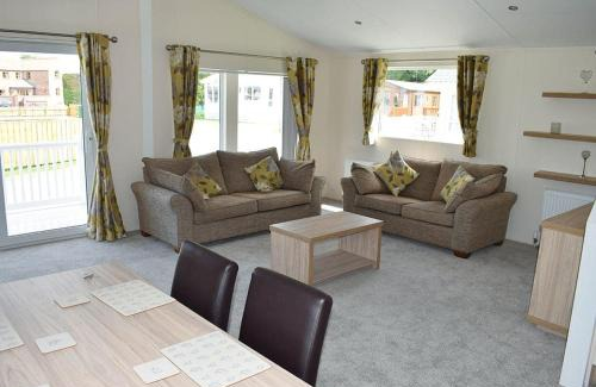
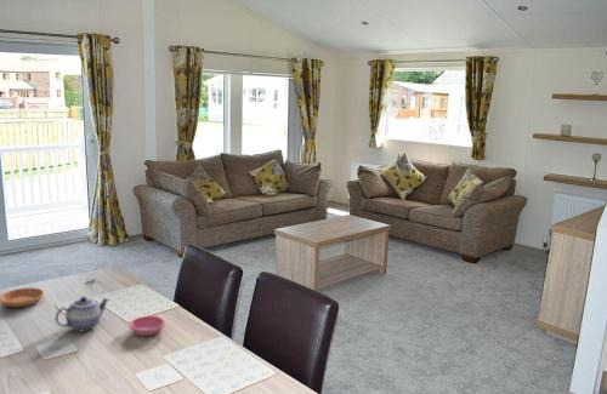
+ teapot (83, 312)
+ saucer (147, 326)
+ saucer (22, 297)
